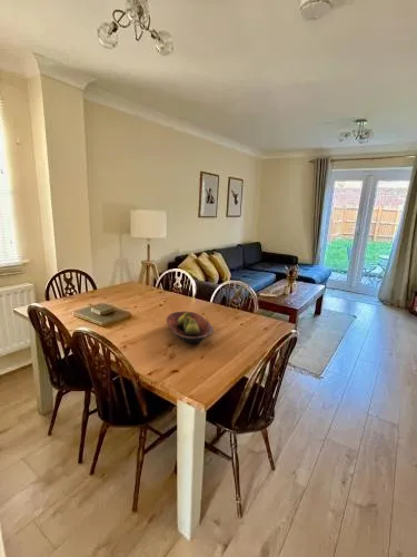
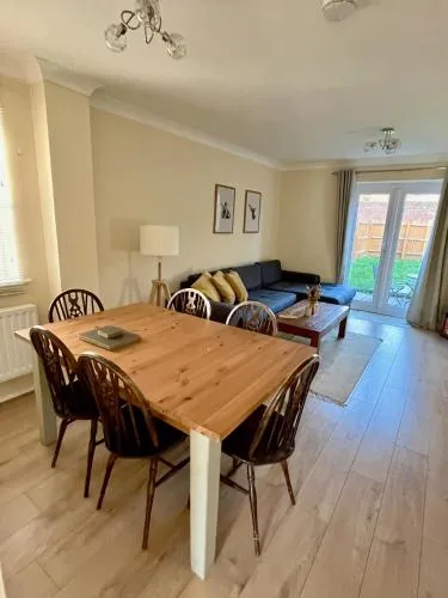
- fruit bowl (188, 324)
